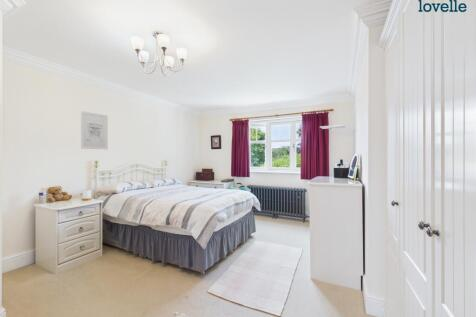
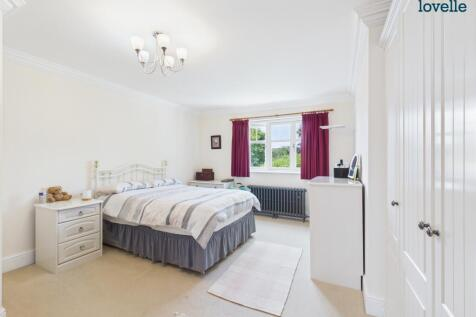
- wall art (94, 131)
